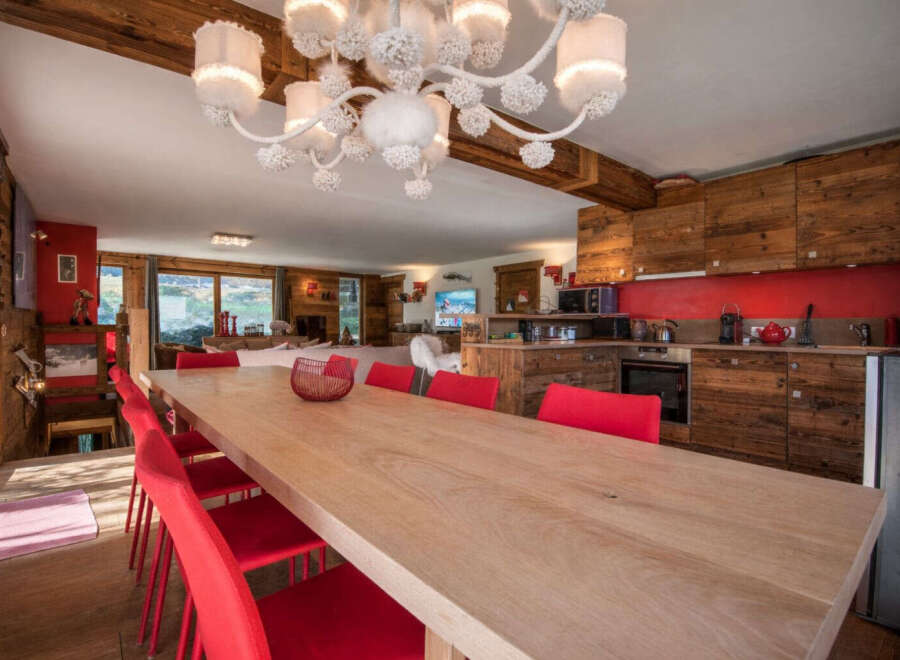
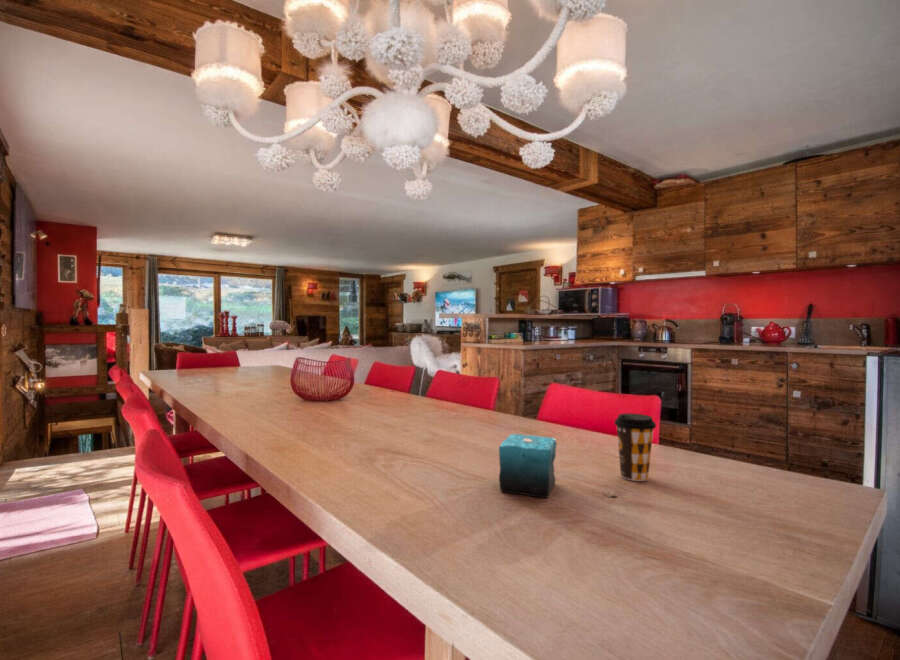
+ coffee cup (634, 446)
+ candle (528, 454)
